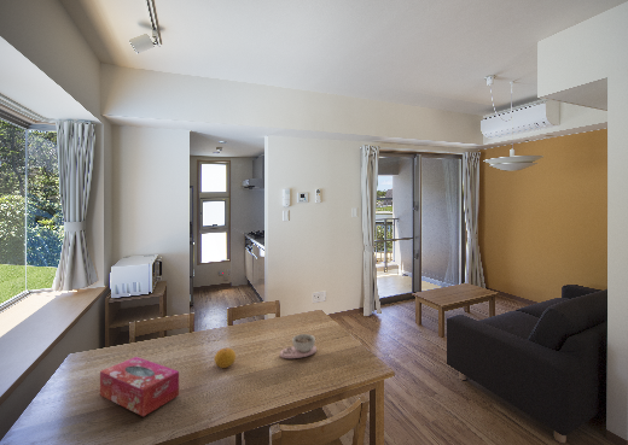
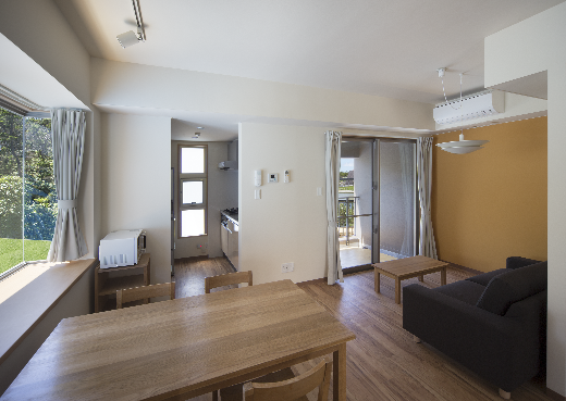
- fruit (225, 357)
- bowl (298, 345)
- tissue box (139, 382)
